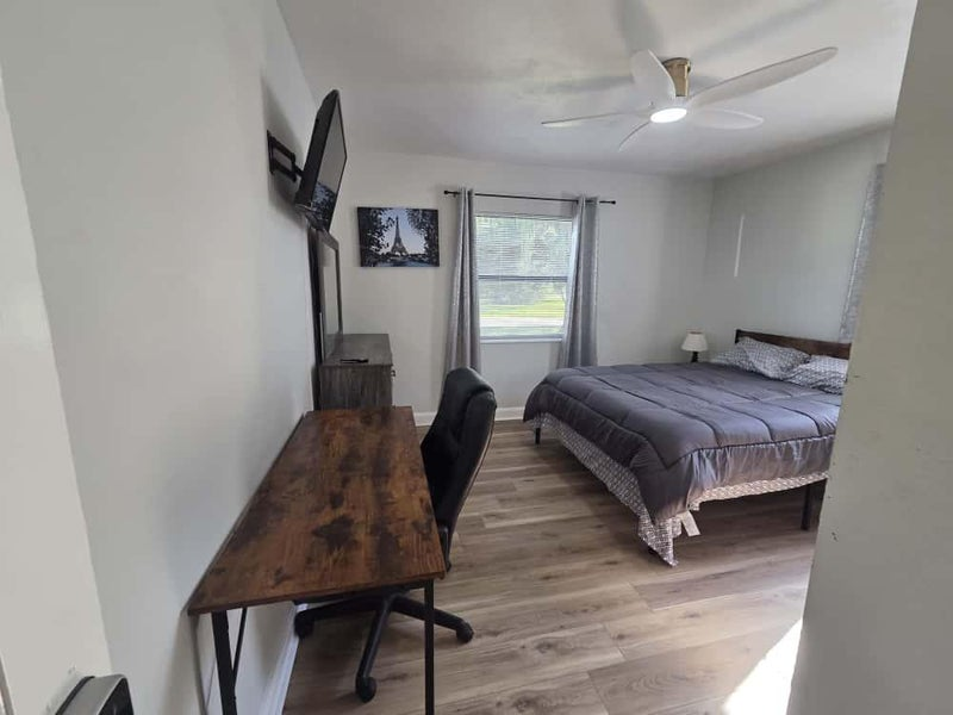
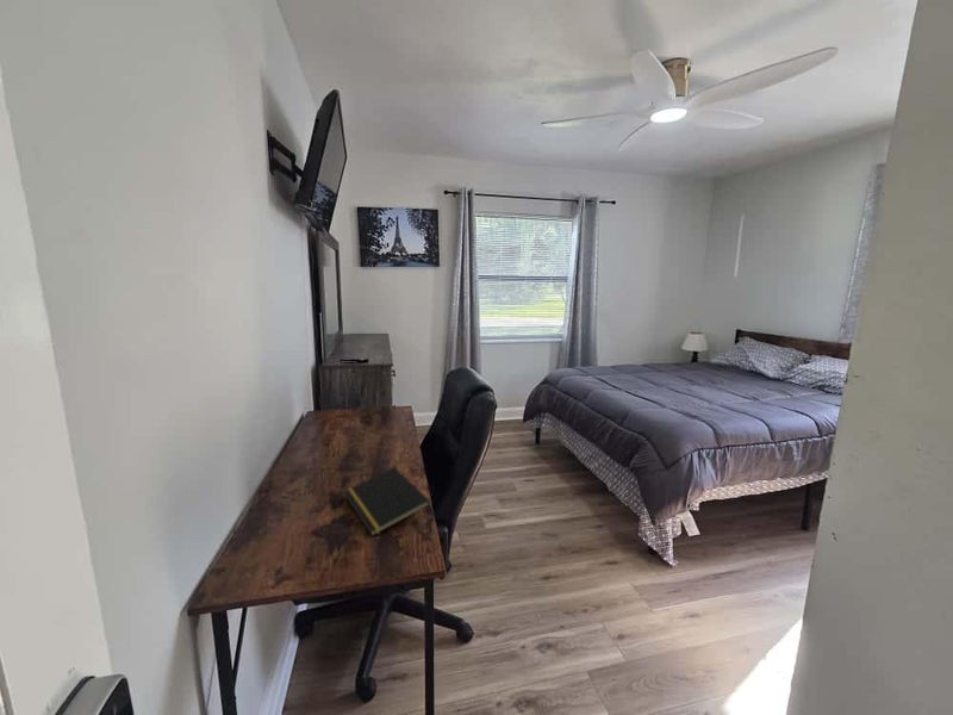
+ notepad (385, 497)
